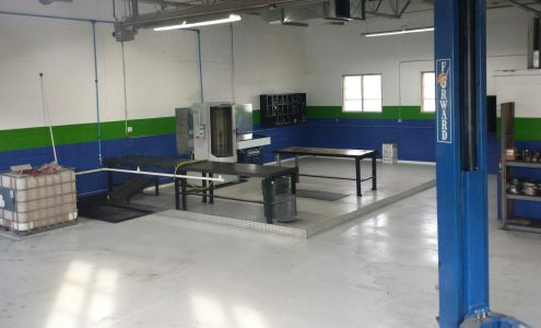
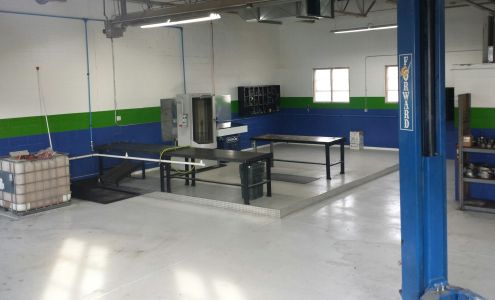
- waste bin (285, 208)
